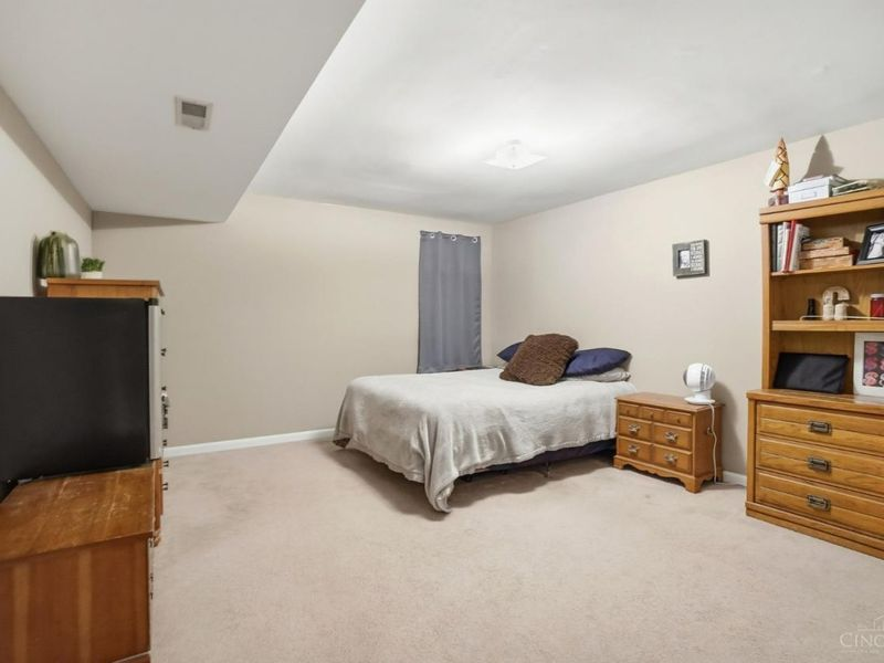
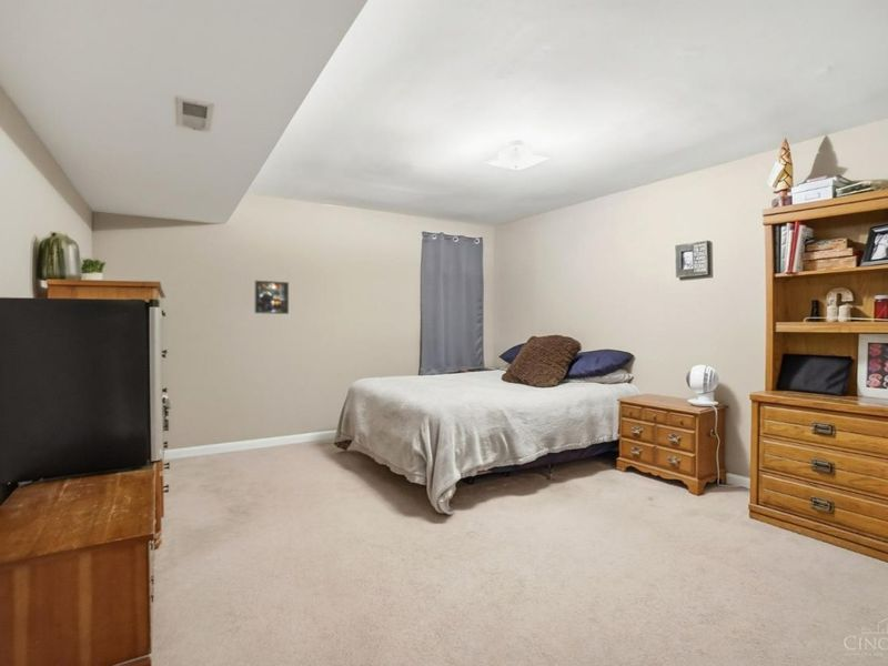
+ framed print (272, 296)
